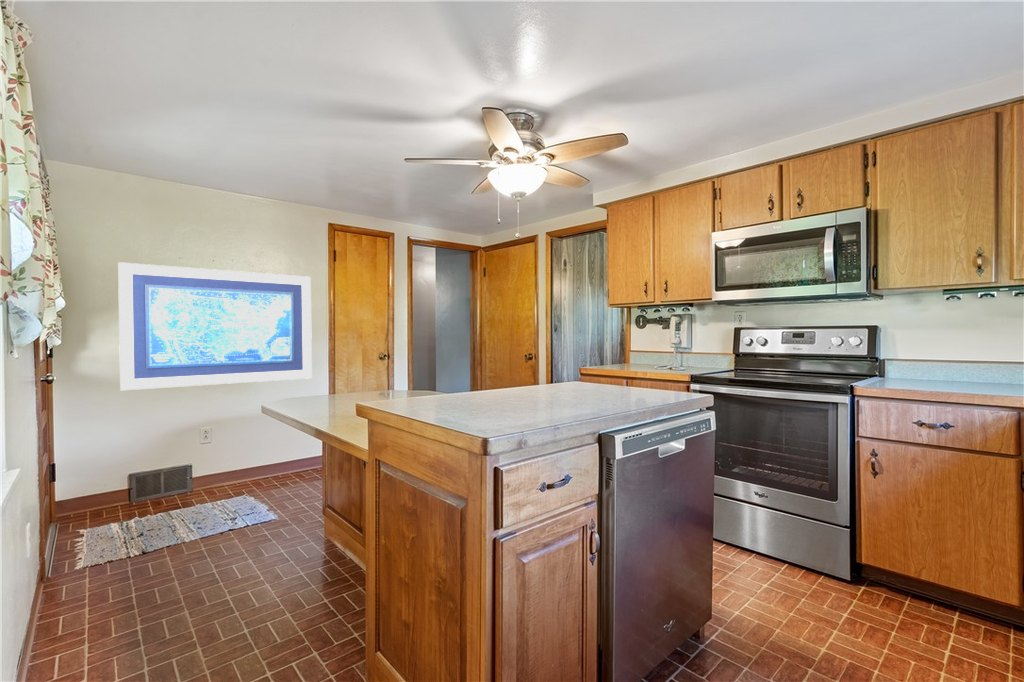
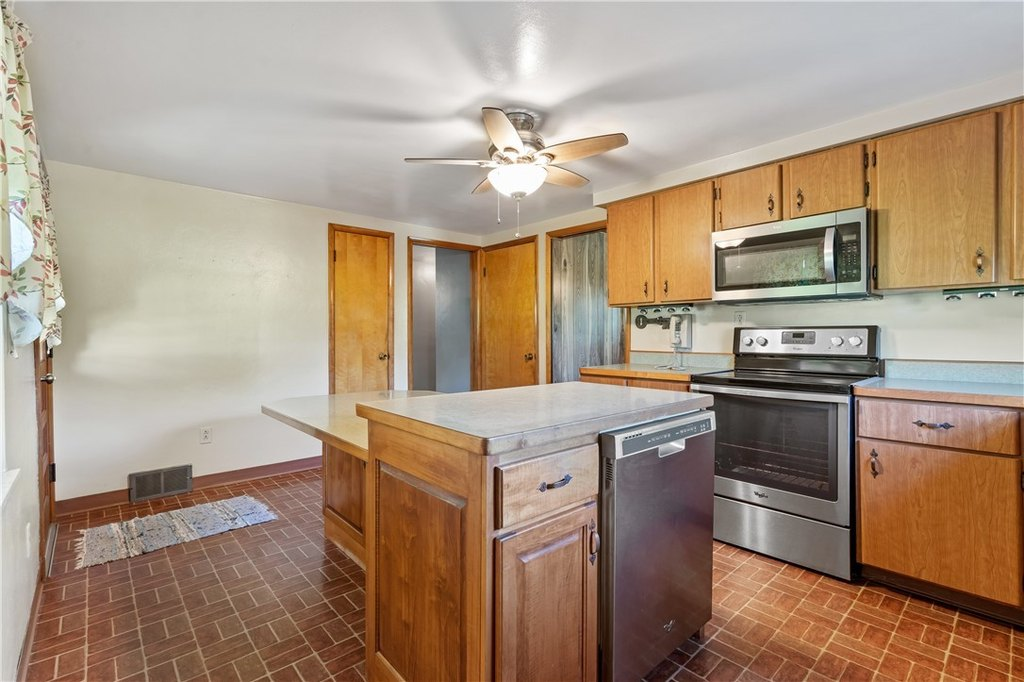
- wall art (226, 327)
